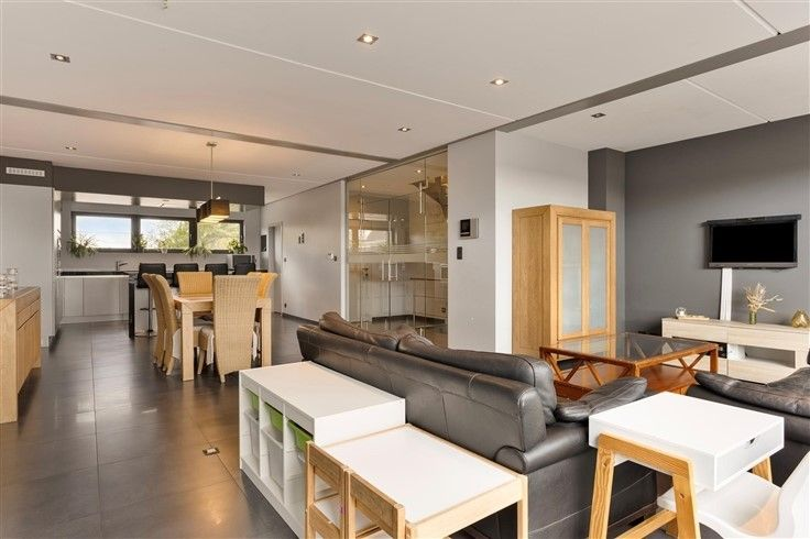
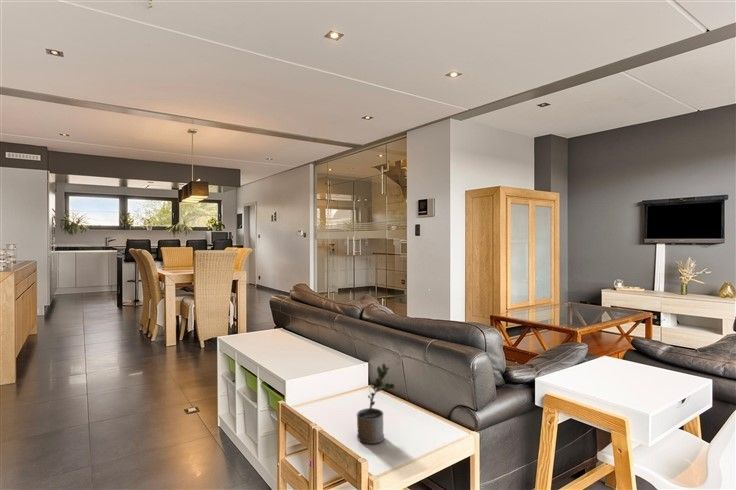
+ potted plant (374, 403)
